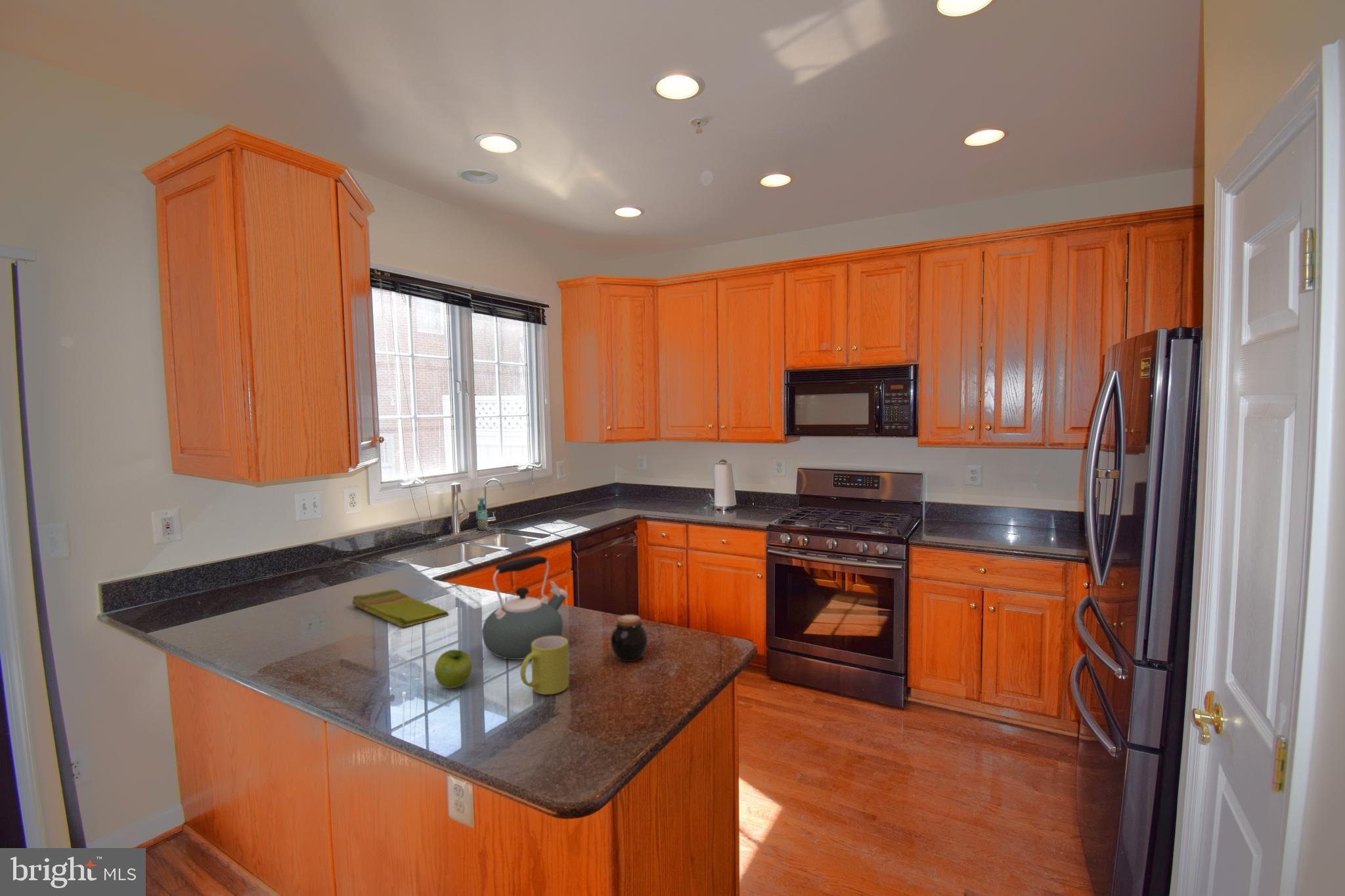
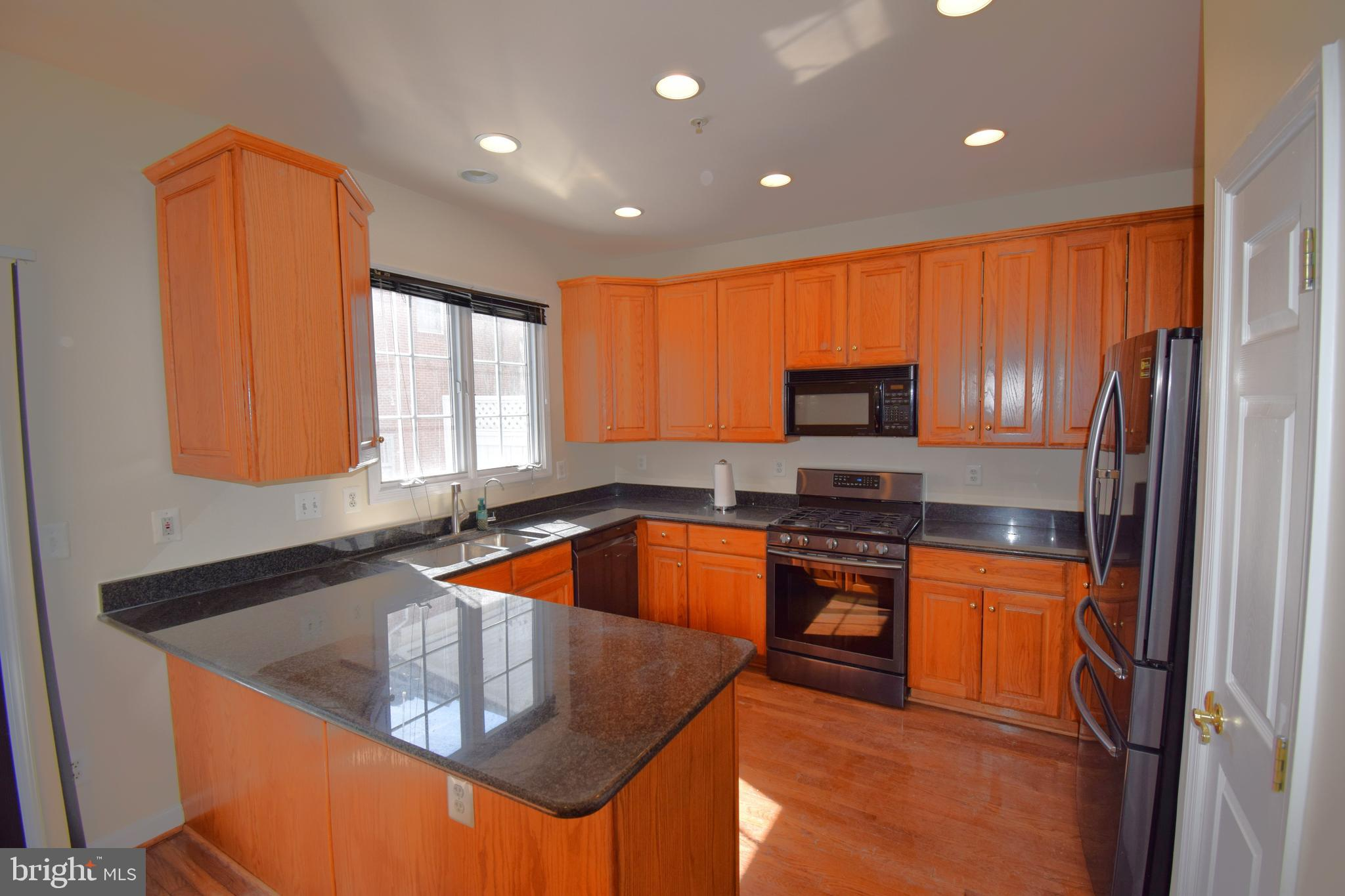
- mug (543, 668)
- jar (629, 637)
- fruit (453, 669)
- kettle (529, 601)
- dish towel (399, 605)
